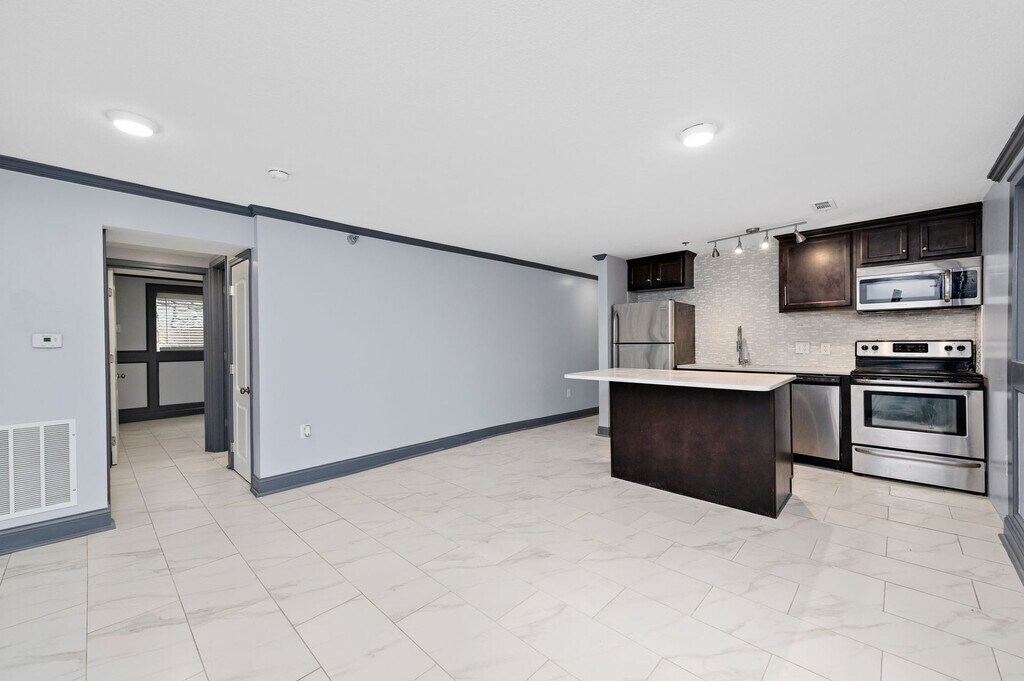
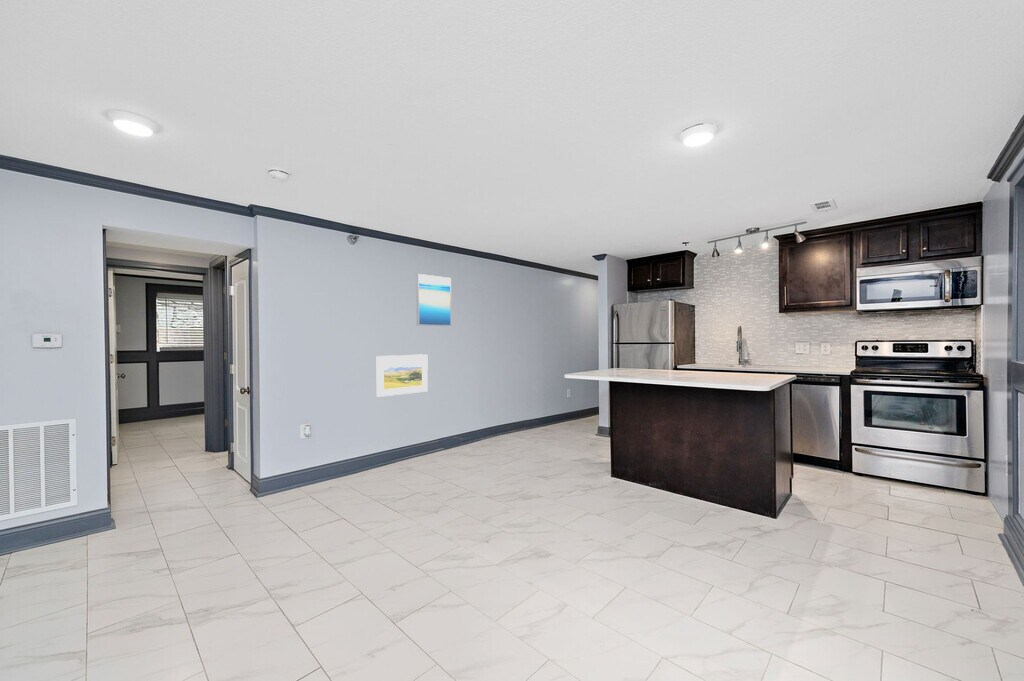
+ wall art (434, 300)
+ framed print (403, 374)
